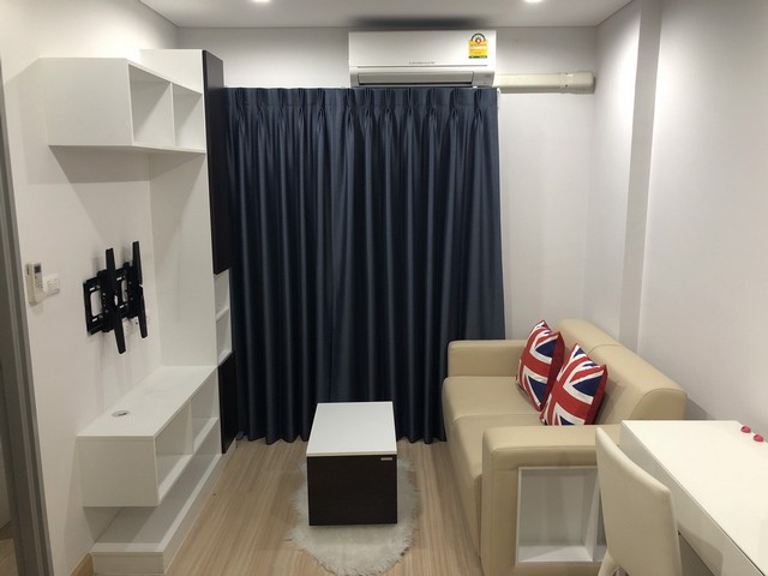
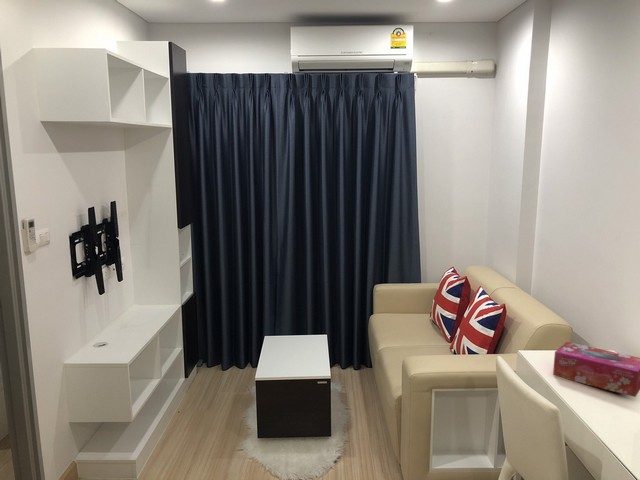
+ tissue box (598, 367)
